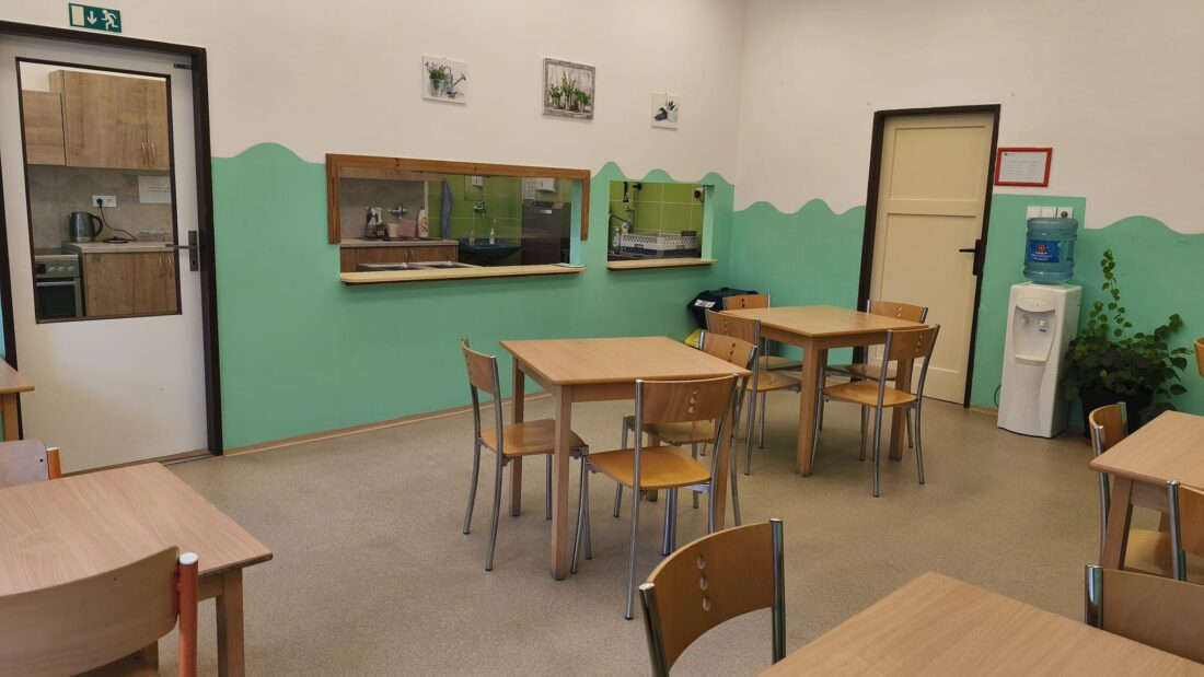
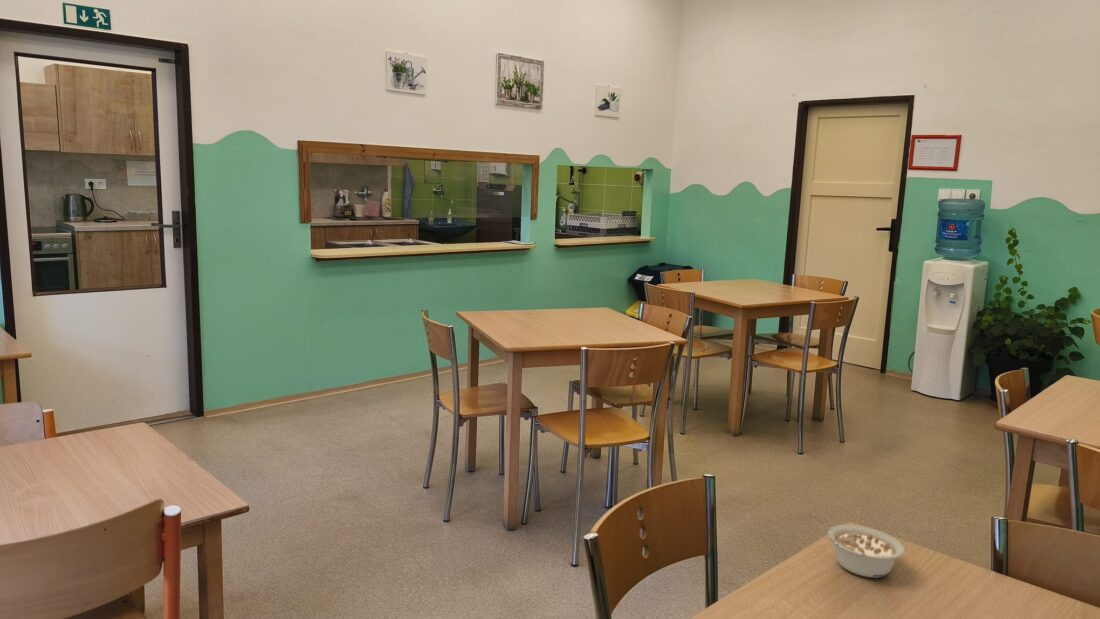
+ legume (866, 551)
